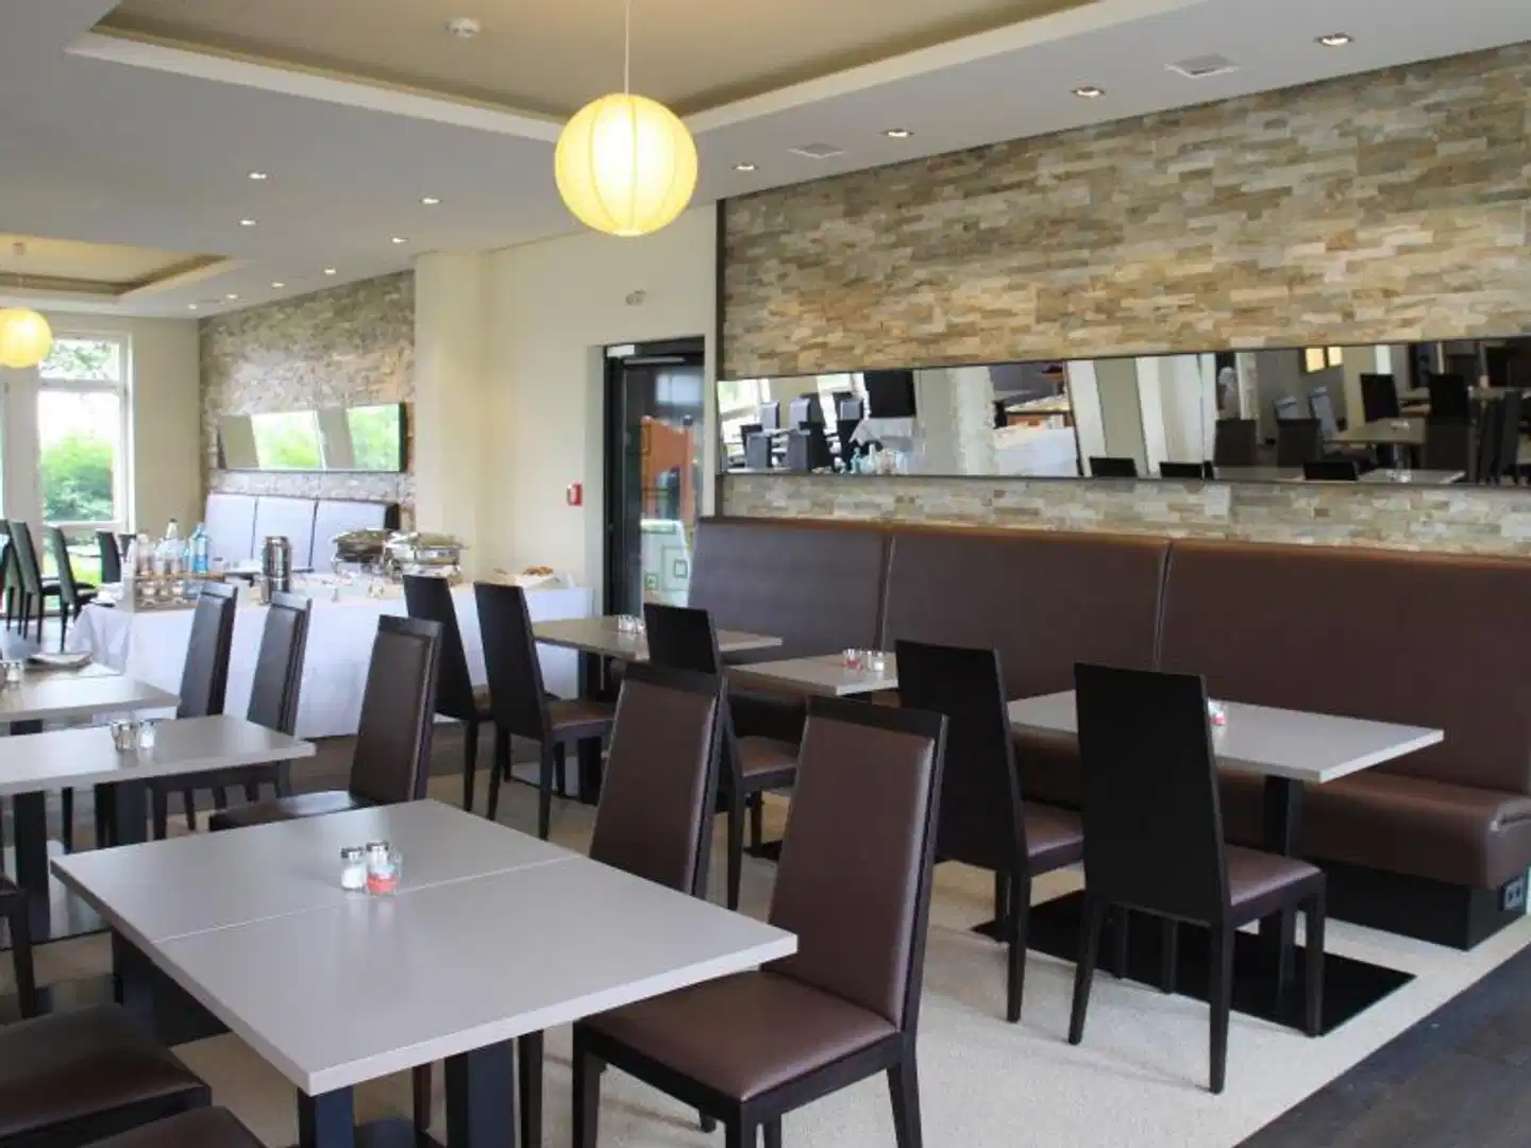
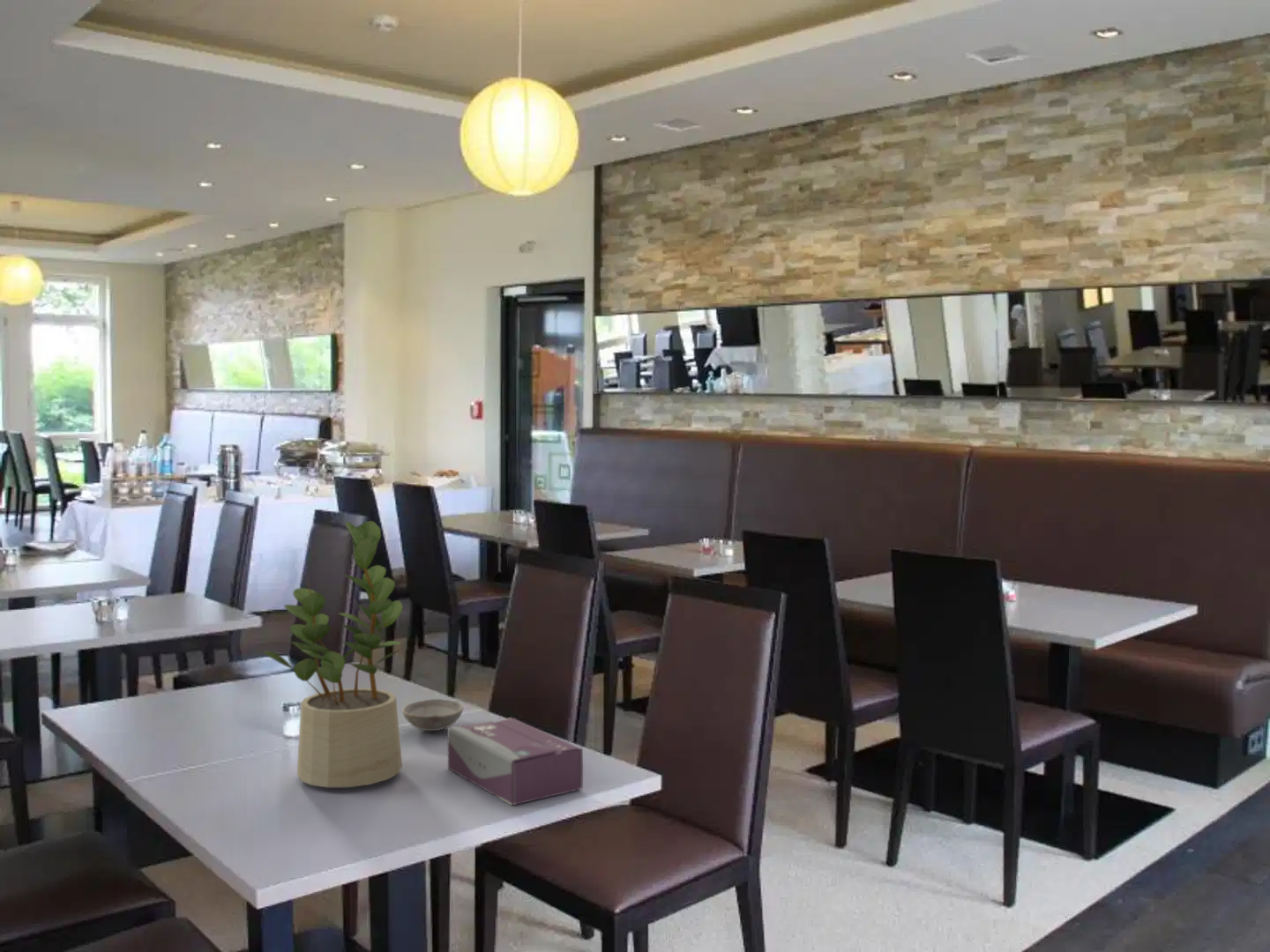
+ tissue box (513, 757)
+ potted plant (333, 651)
+ bowl (433, 718)
